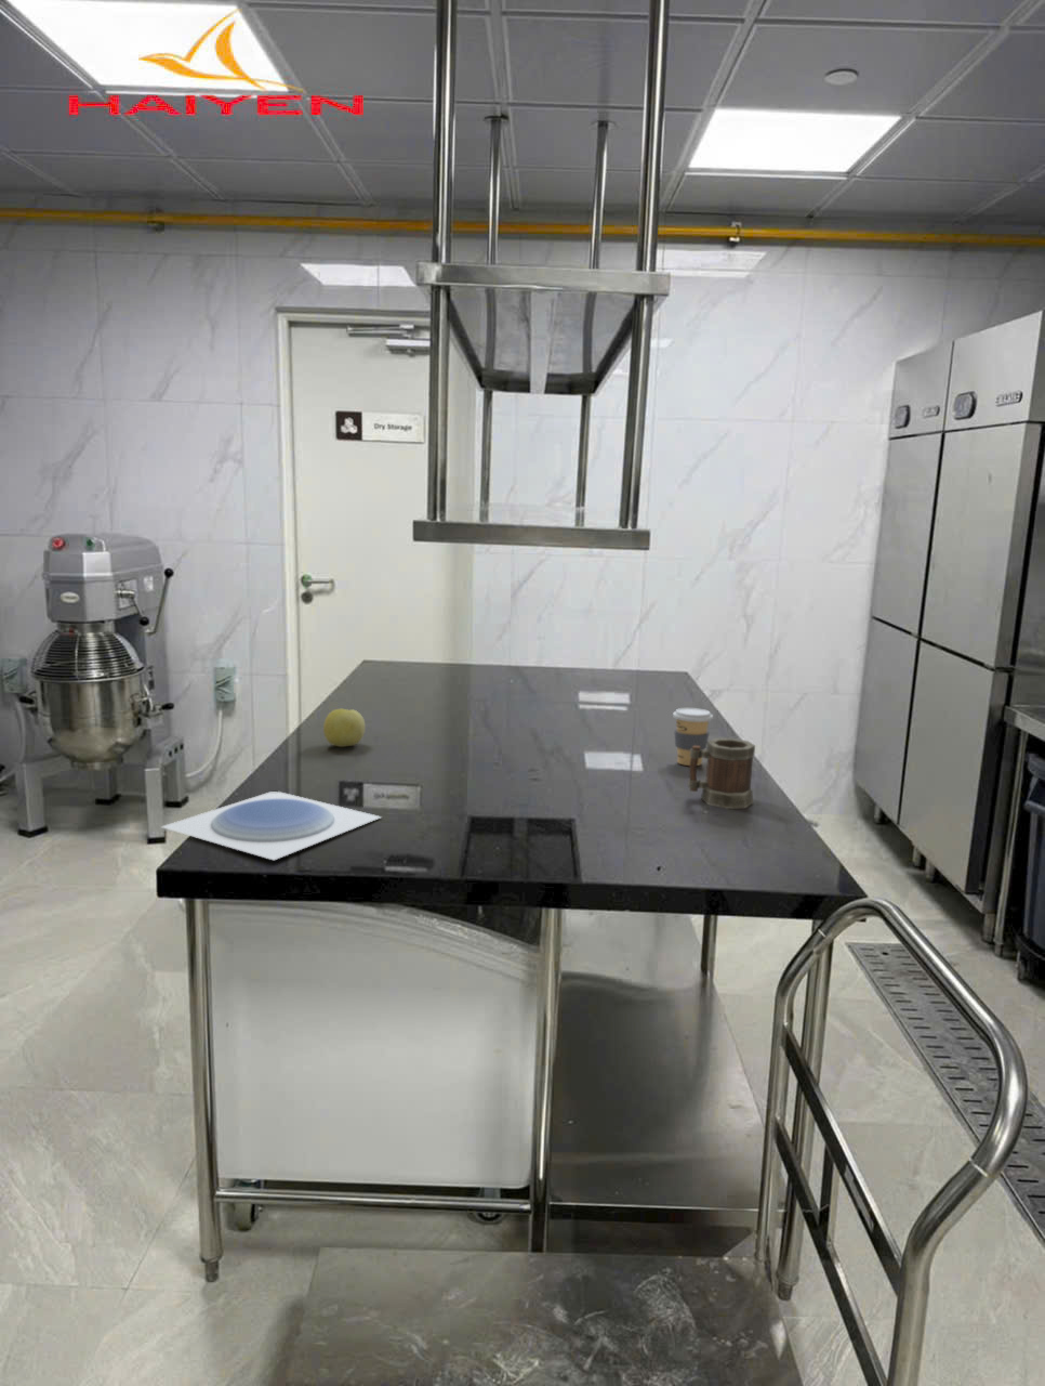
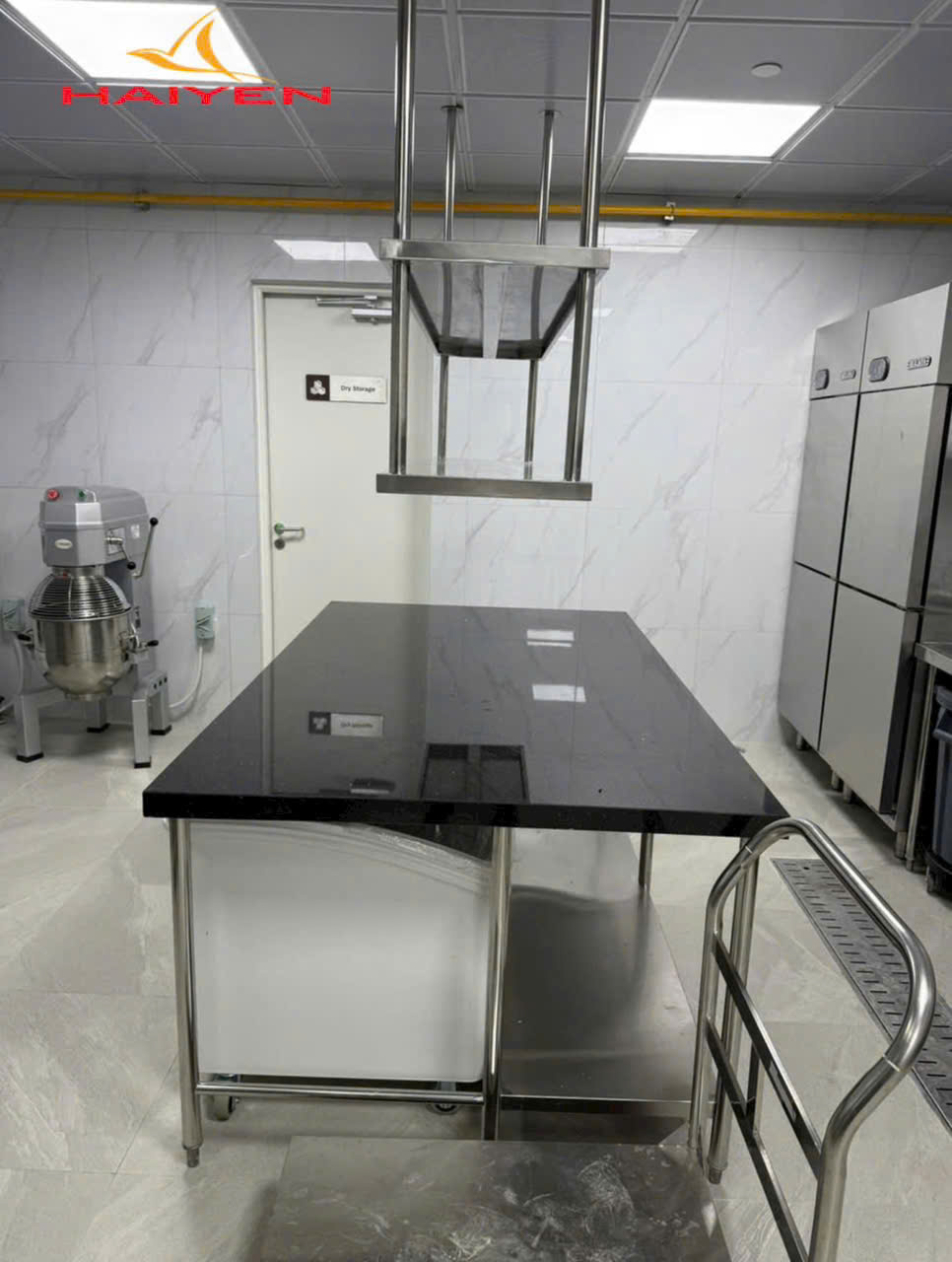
- coffee cup (692, 736)
- mug (721, 771)
- apple (344, 727)
- bowl (273, 815)
